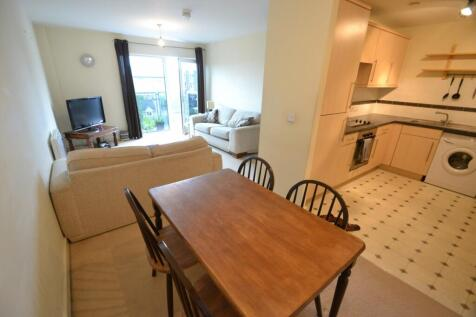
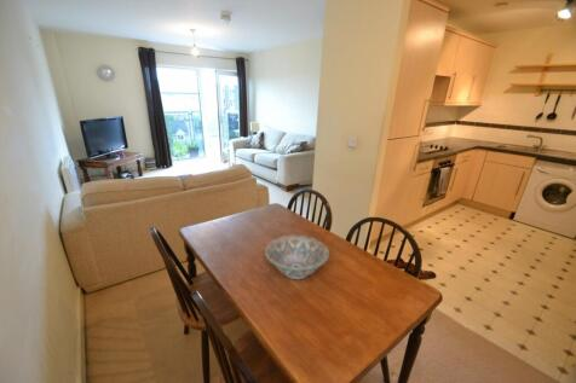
+ decorative bowl (296, 260)
